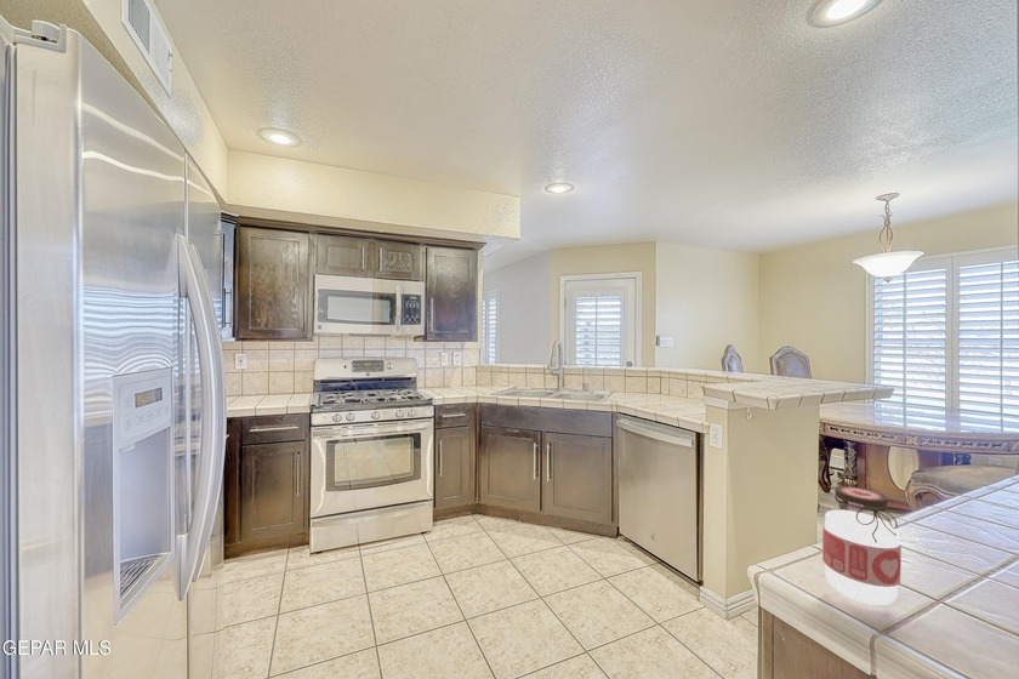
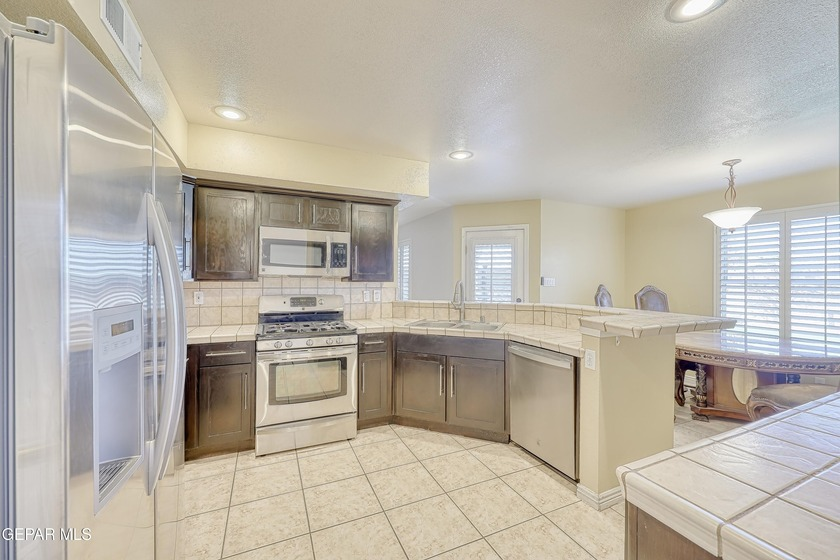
- jar (859, 543)
